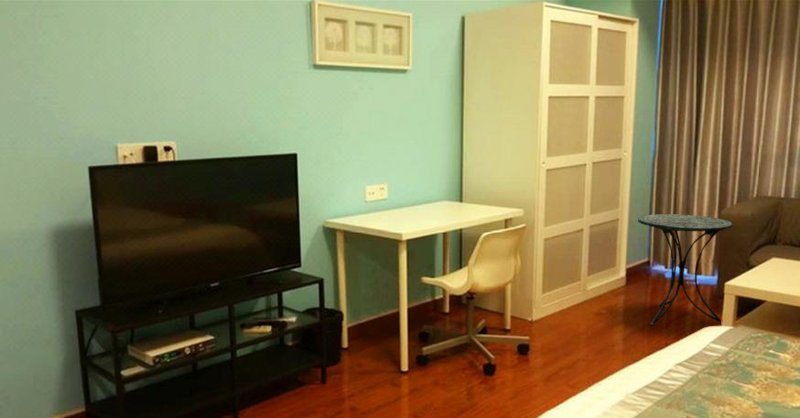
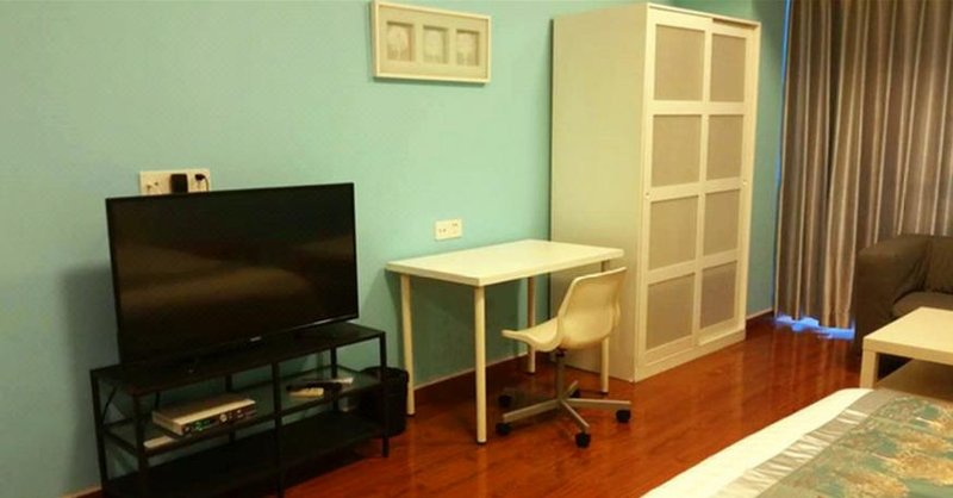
- side table (680, 269)
